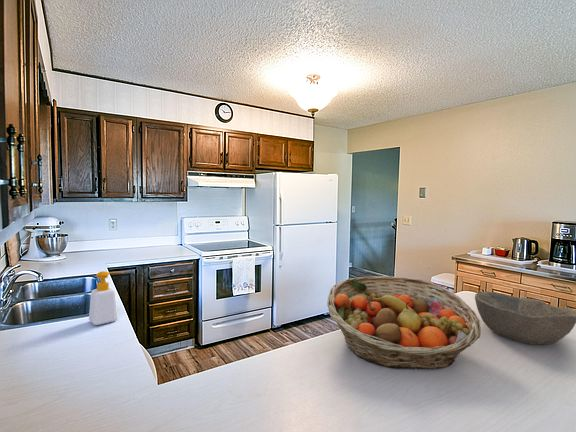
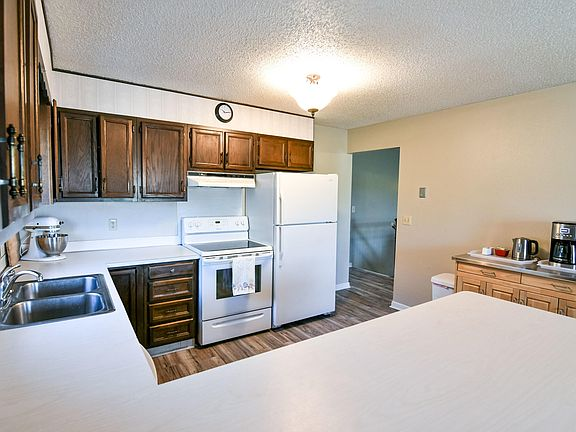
- bowl (522, 318)
- soap bottle (108, 295)
- fruit basket (398, 317)
